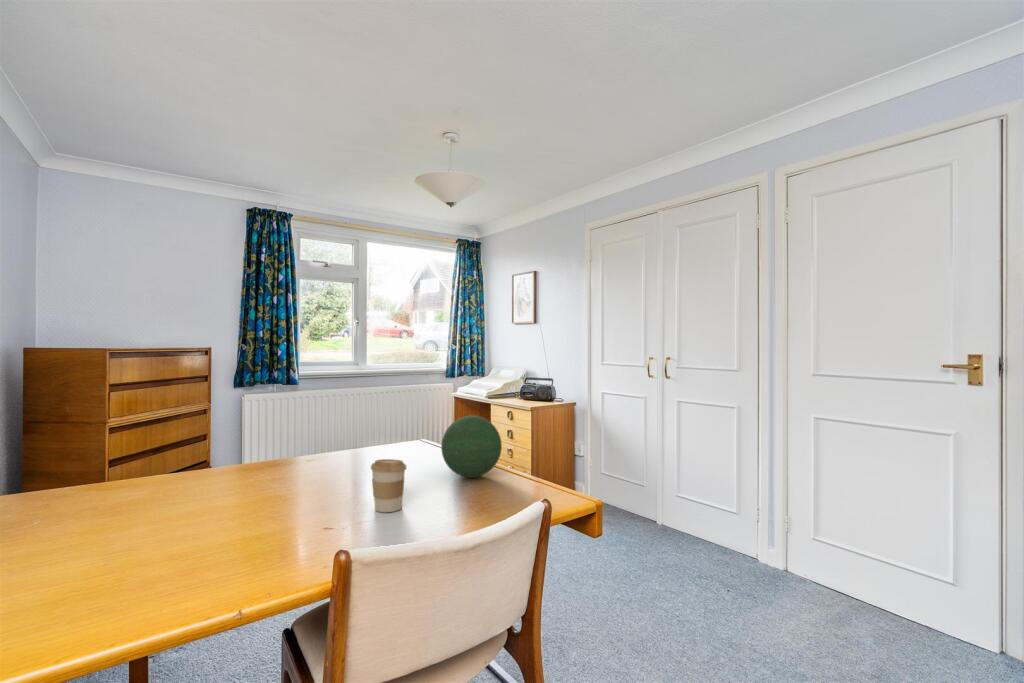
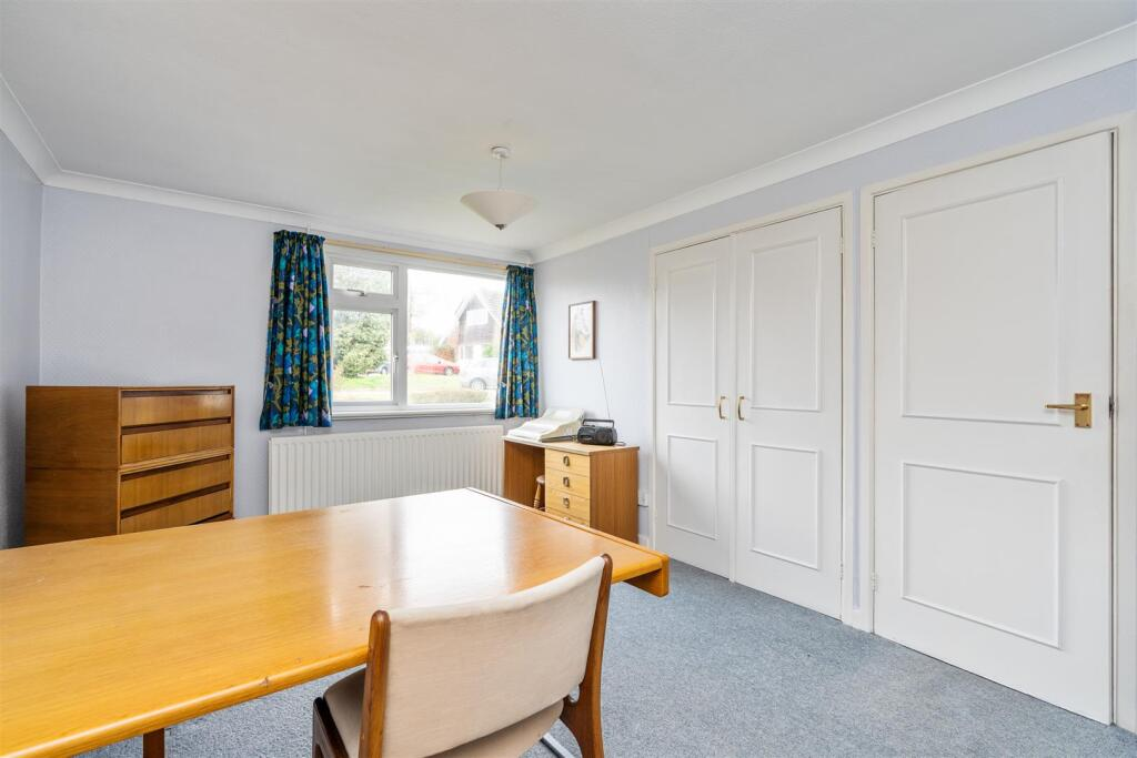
- coffee cup (388, 483)
- decorative orb (471, 446)
